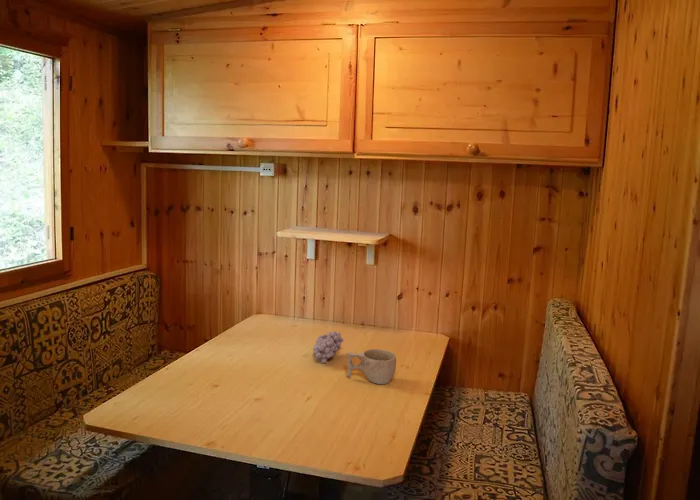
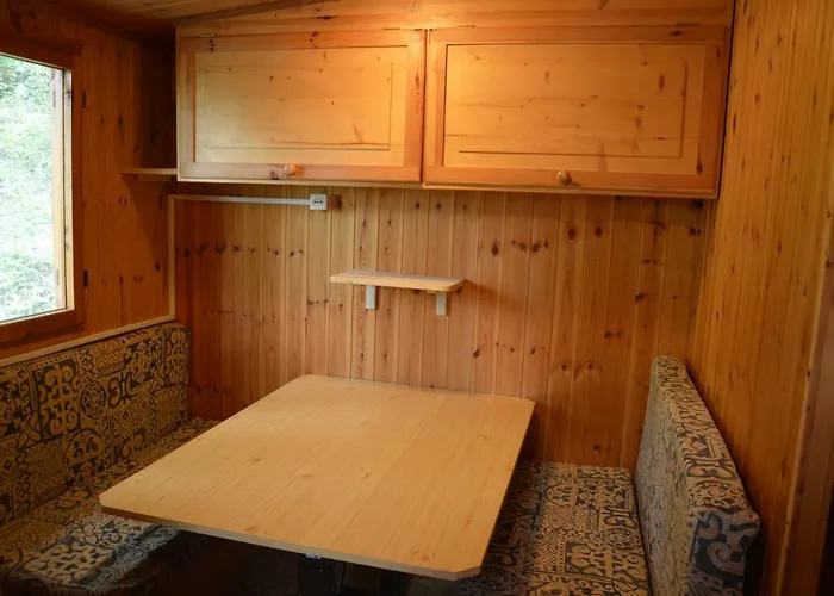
- fruit (325, 346)
- cup (371, 366)
